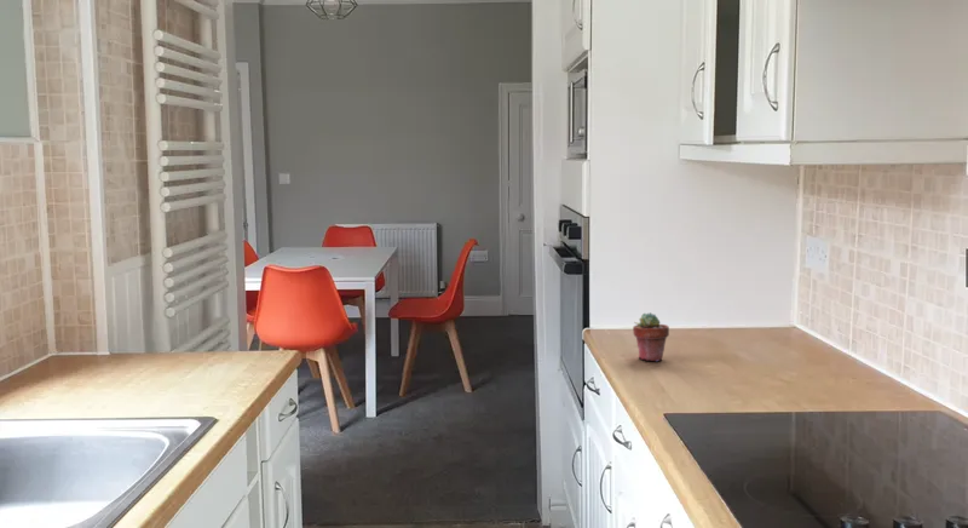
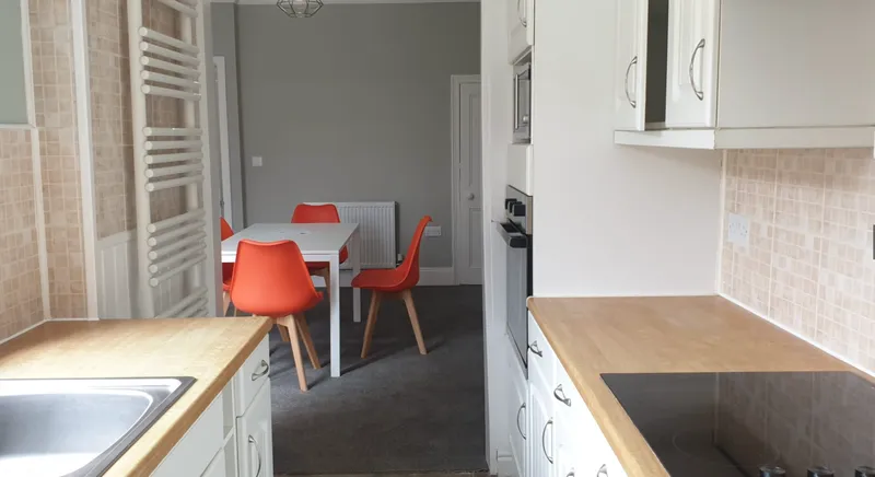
- potted succulent (650, 335)
